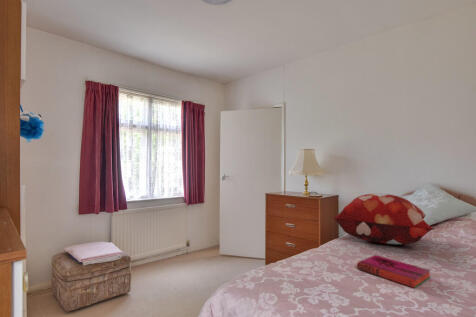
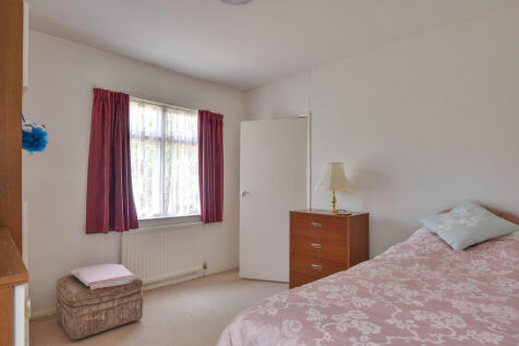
- decorative pillow (382, 216)
- hardback book (392, 269)
